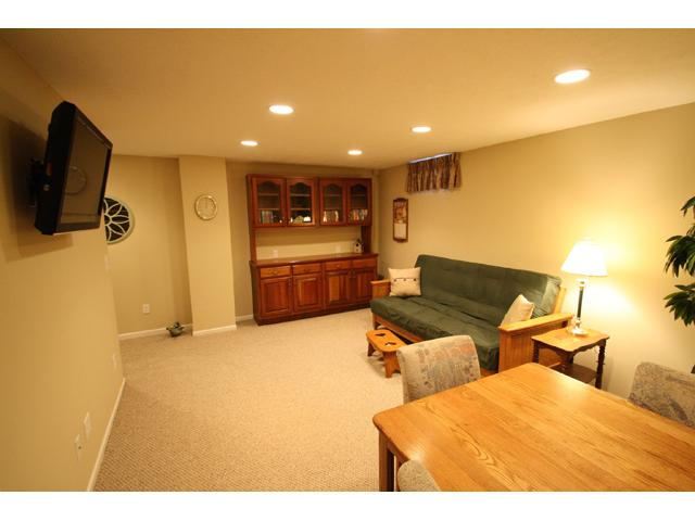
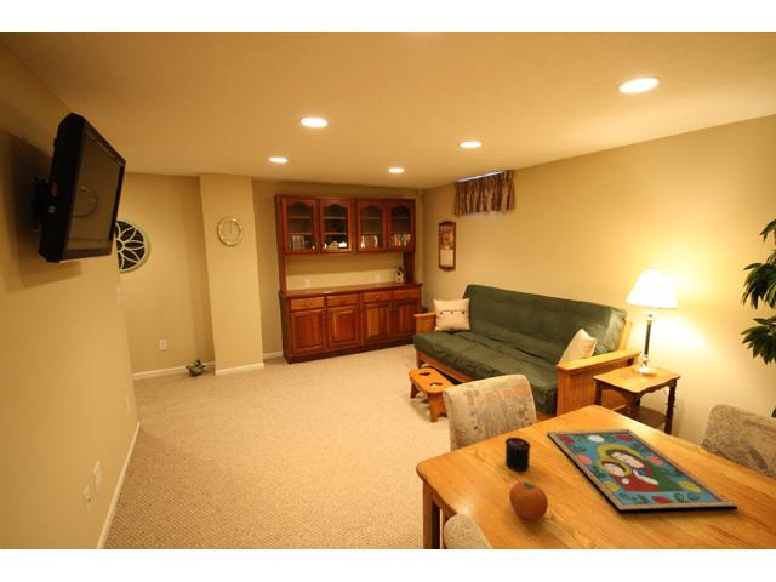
+ fruit (527, 500)
+ framed painting (624, 463)
+ candle (517, 449)
